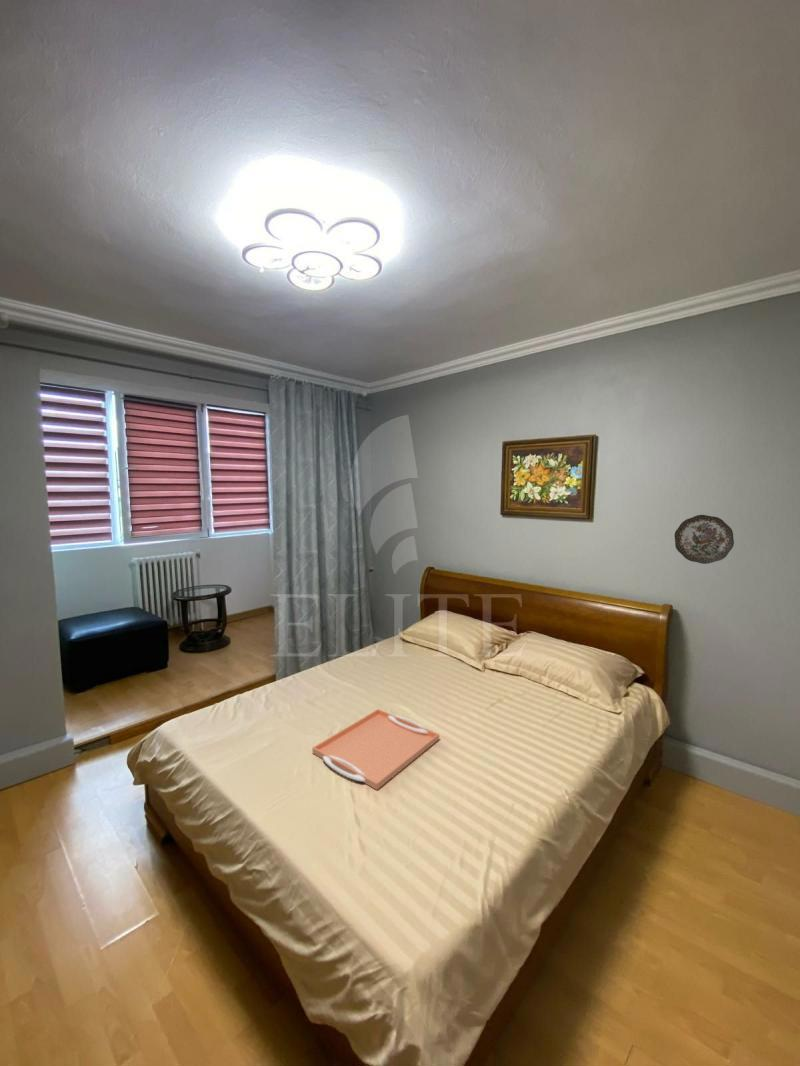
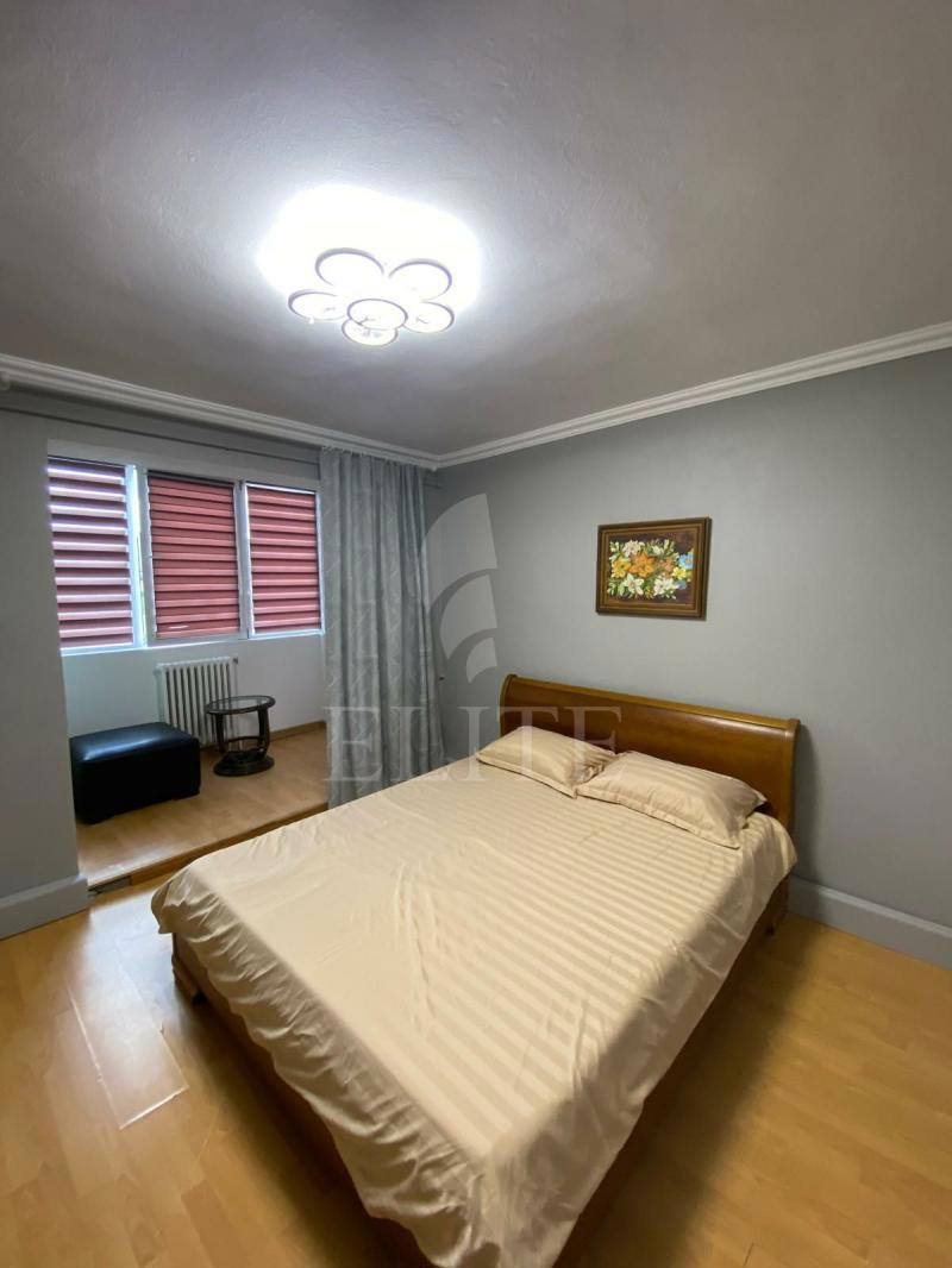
- decorative plate (703, 539)
- serving tray (377, 743)
